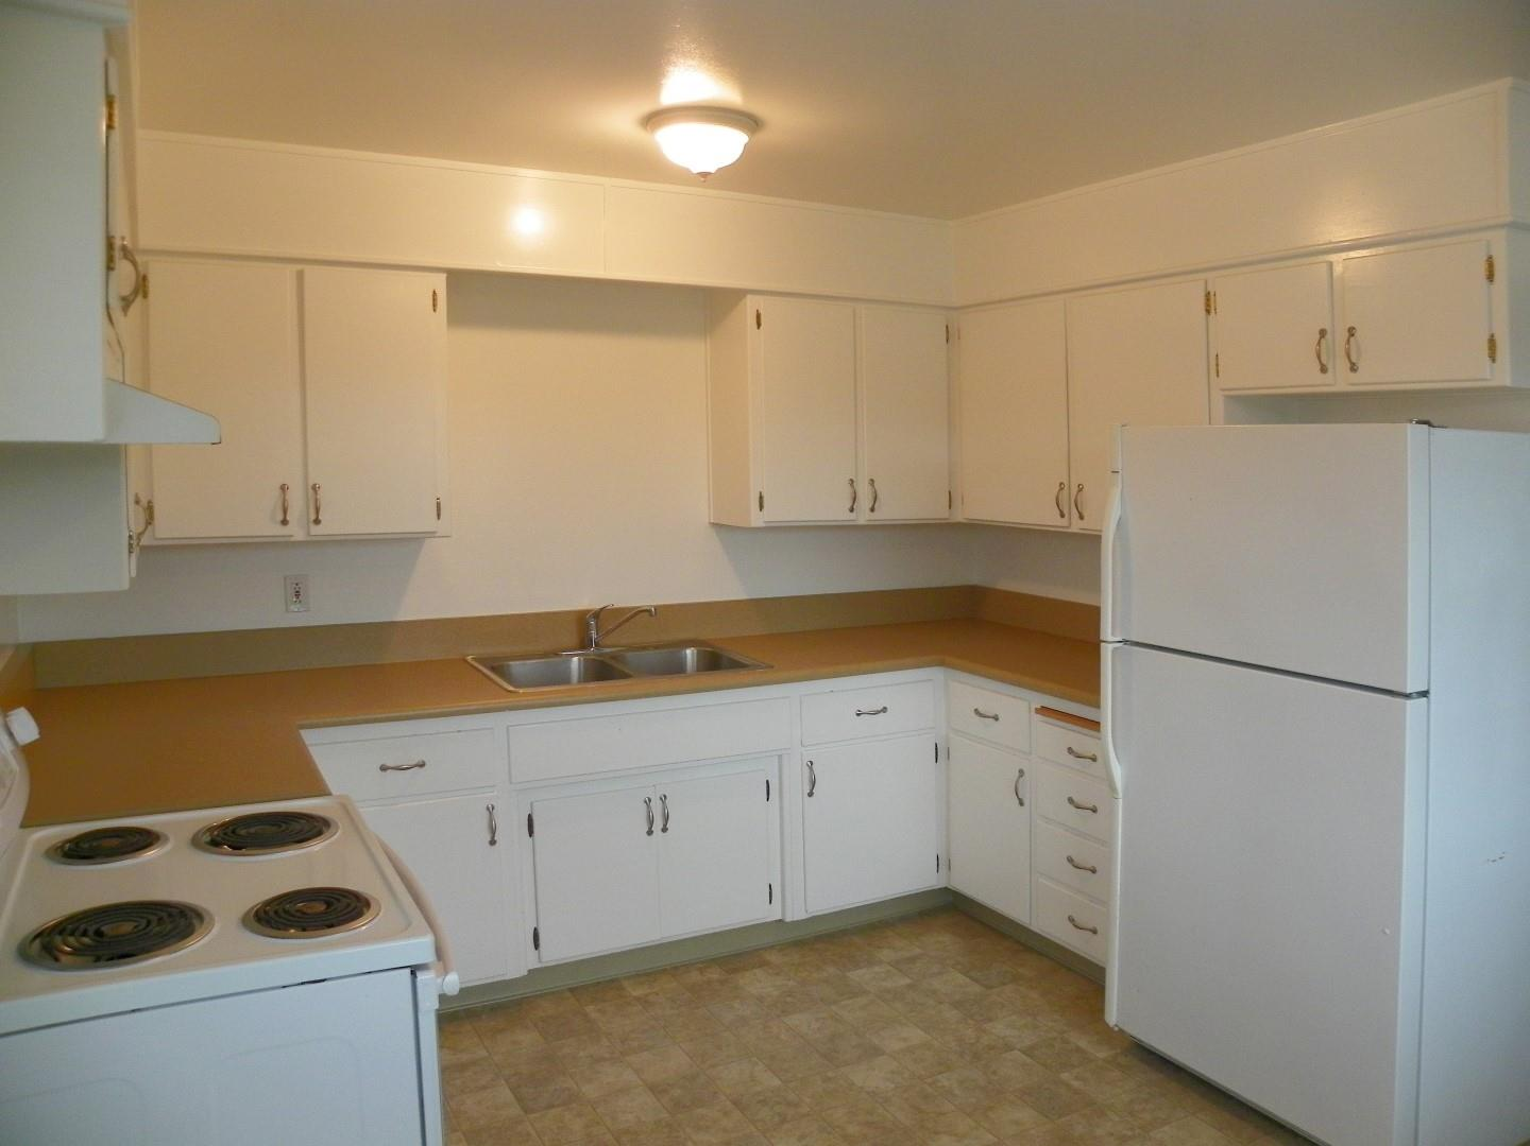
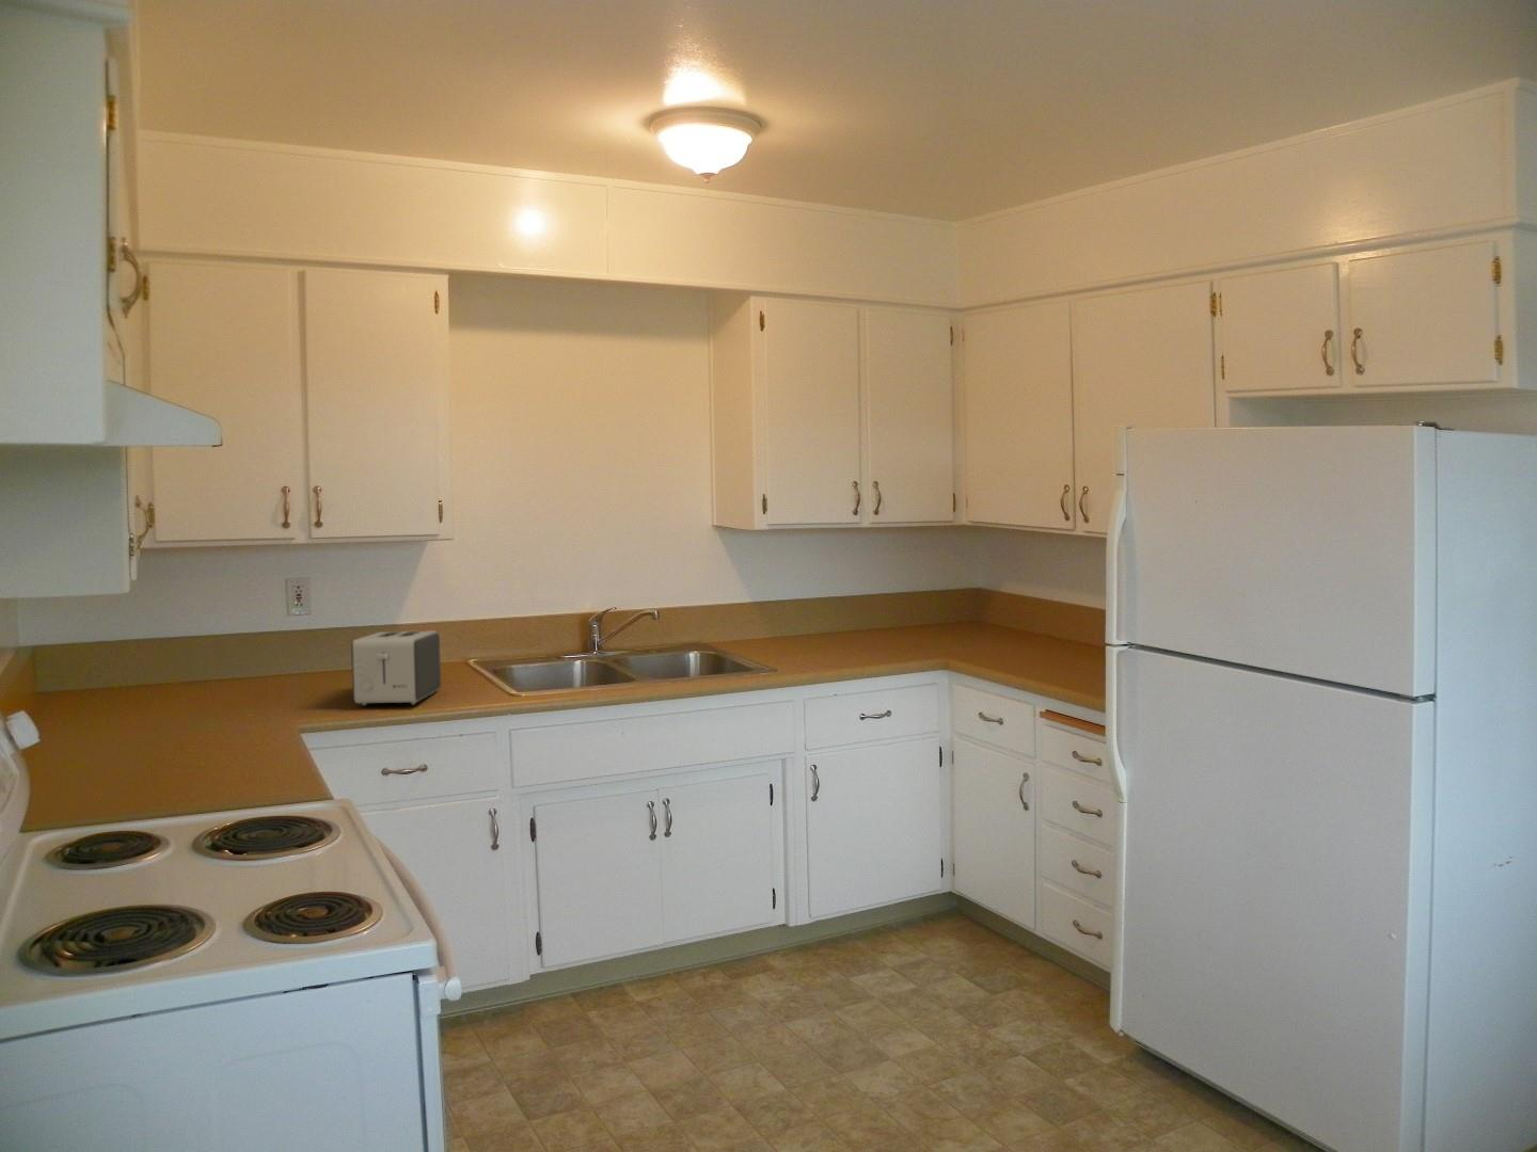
+ toaster (396, 667)
